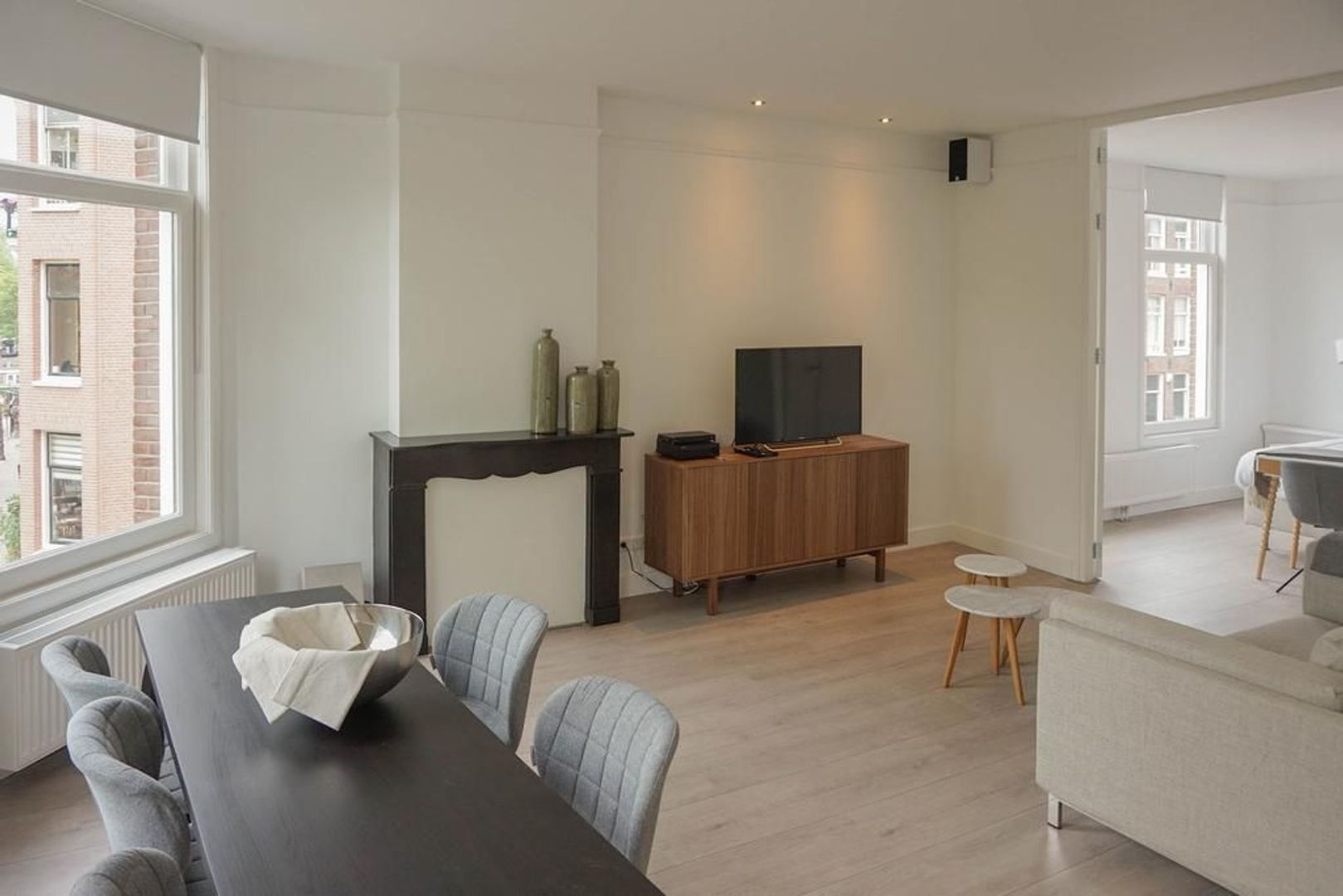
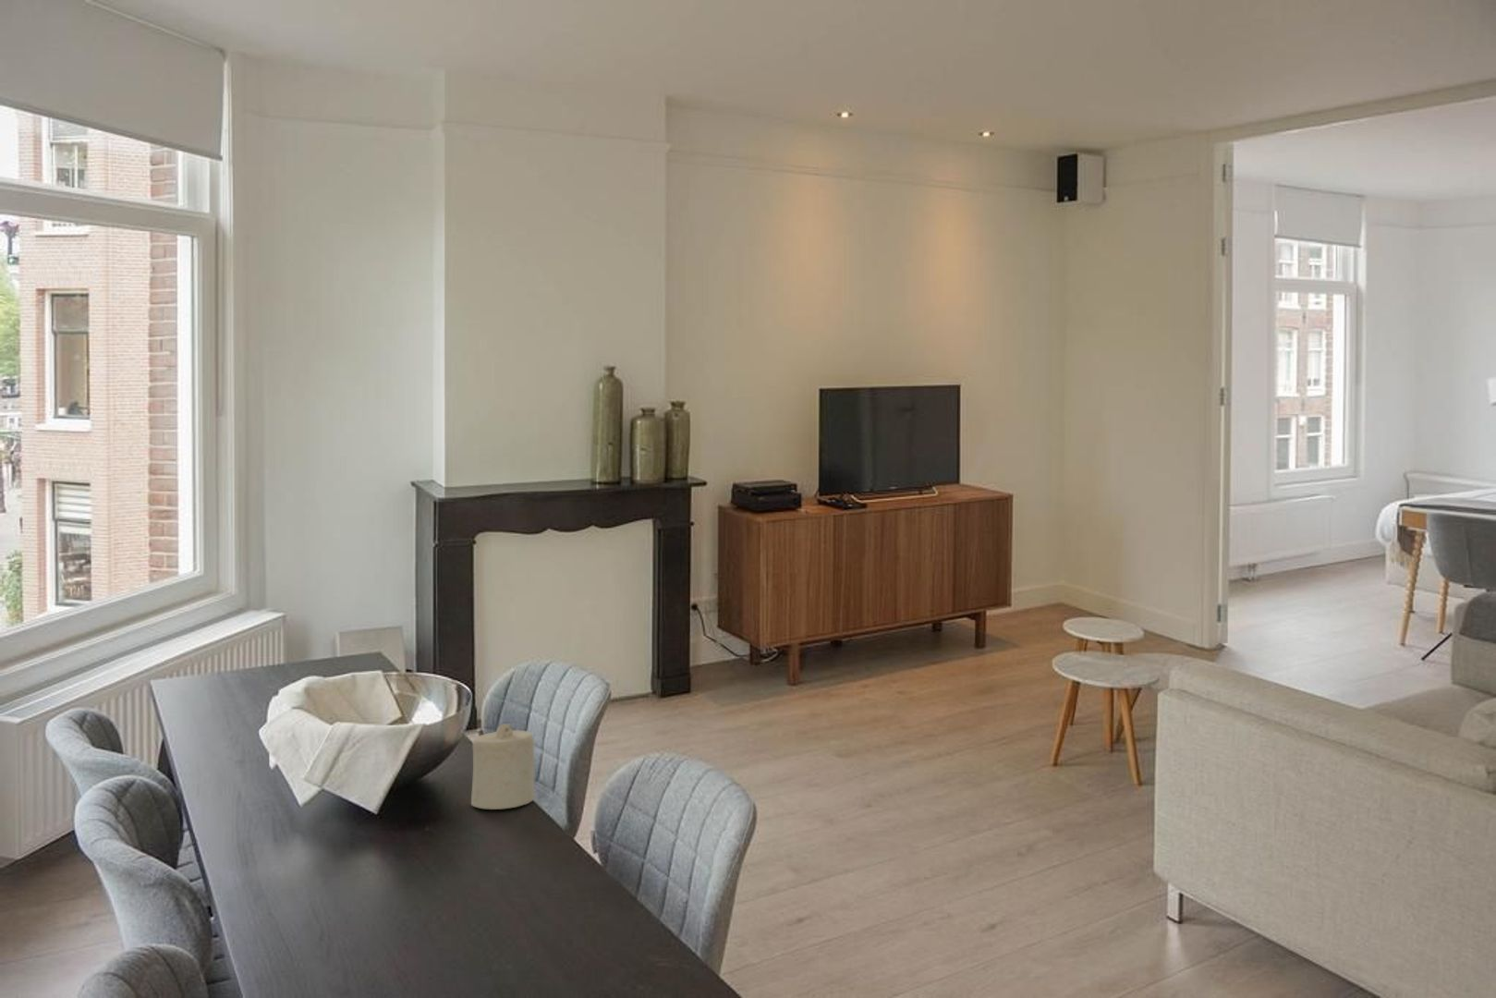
+ candle (502, 762)
